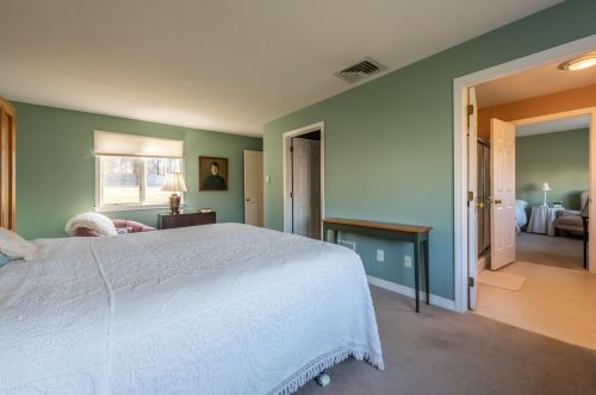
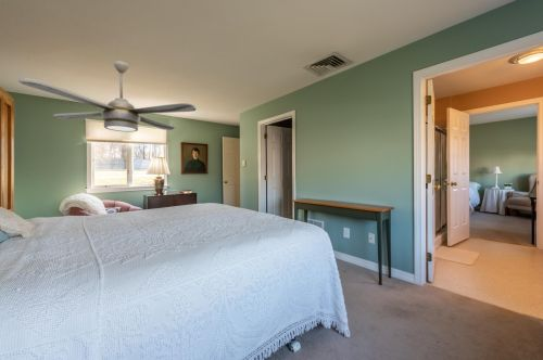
+ ceiling fan (121, 95)
